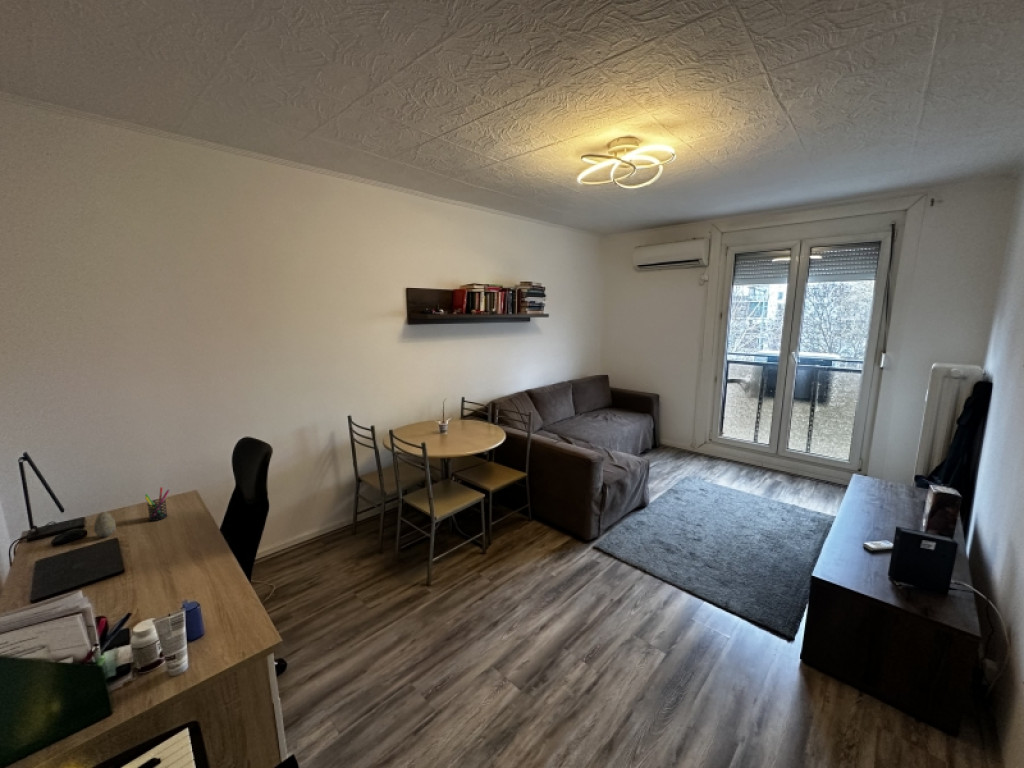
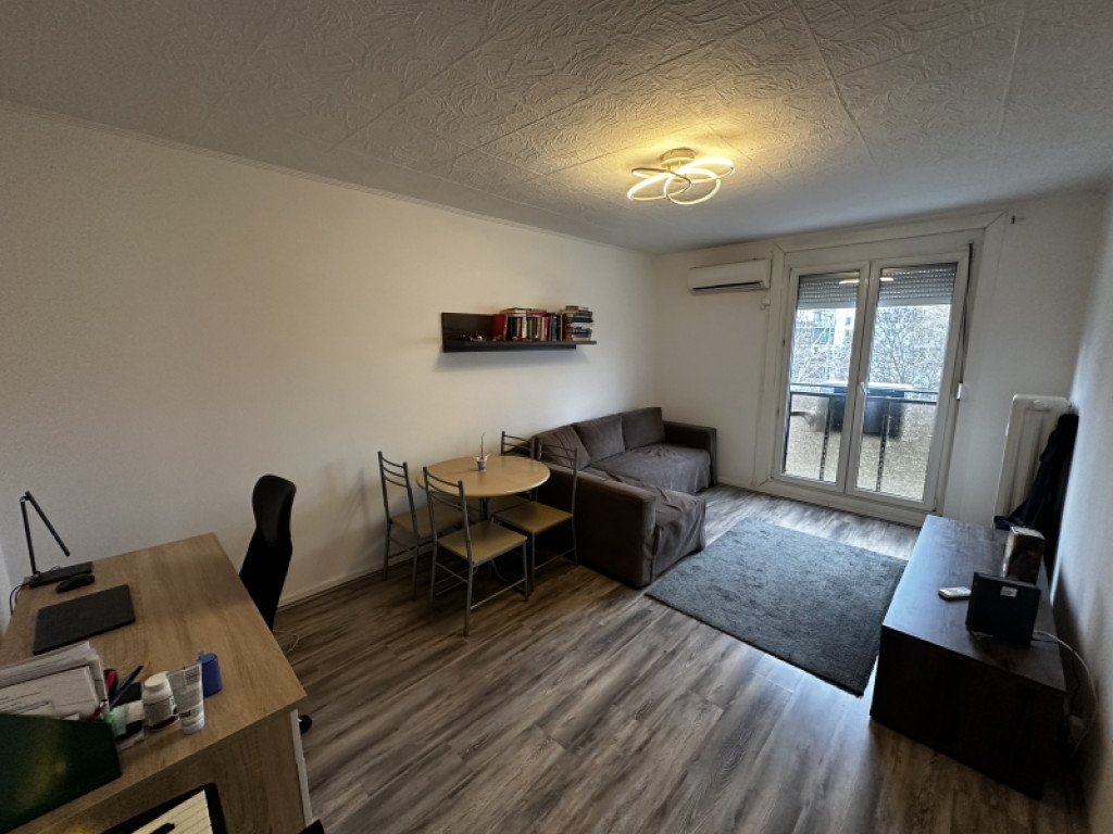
- pen holder (155, 503)
- decorative egg (104, 524)
